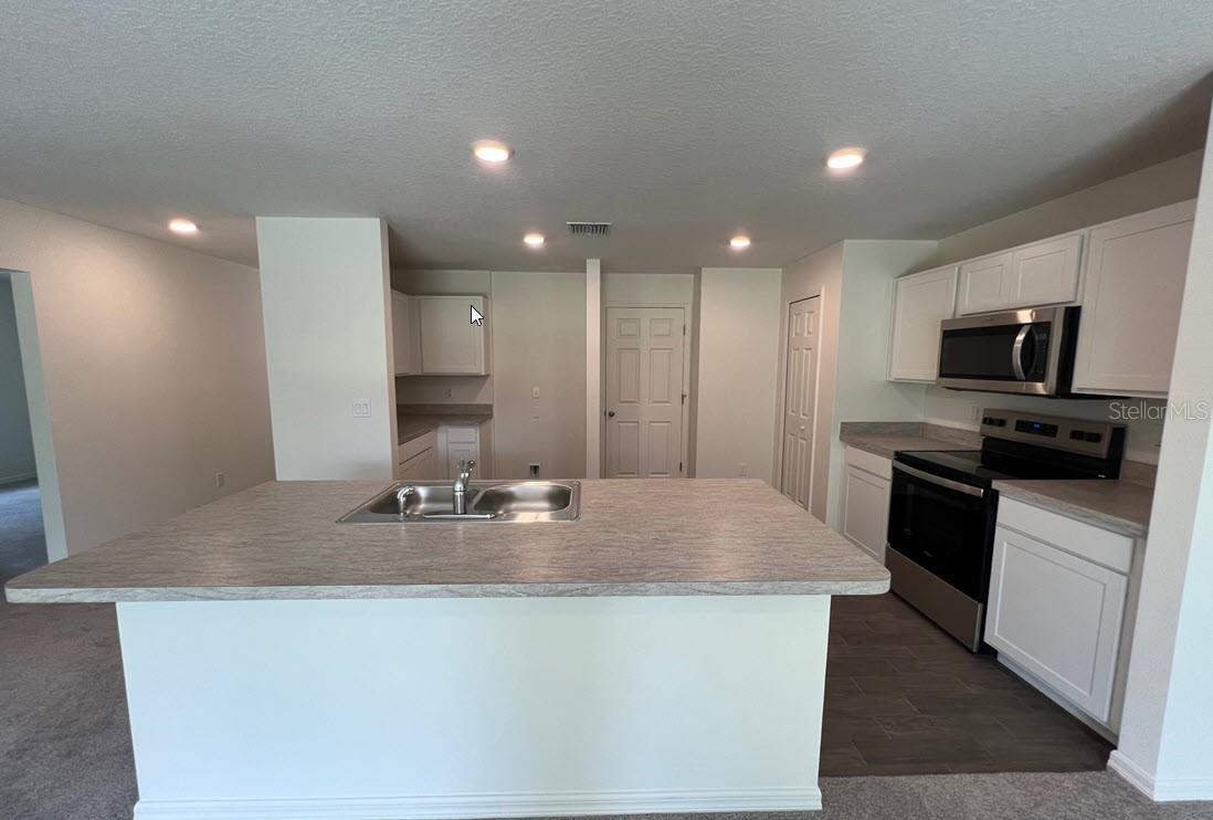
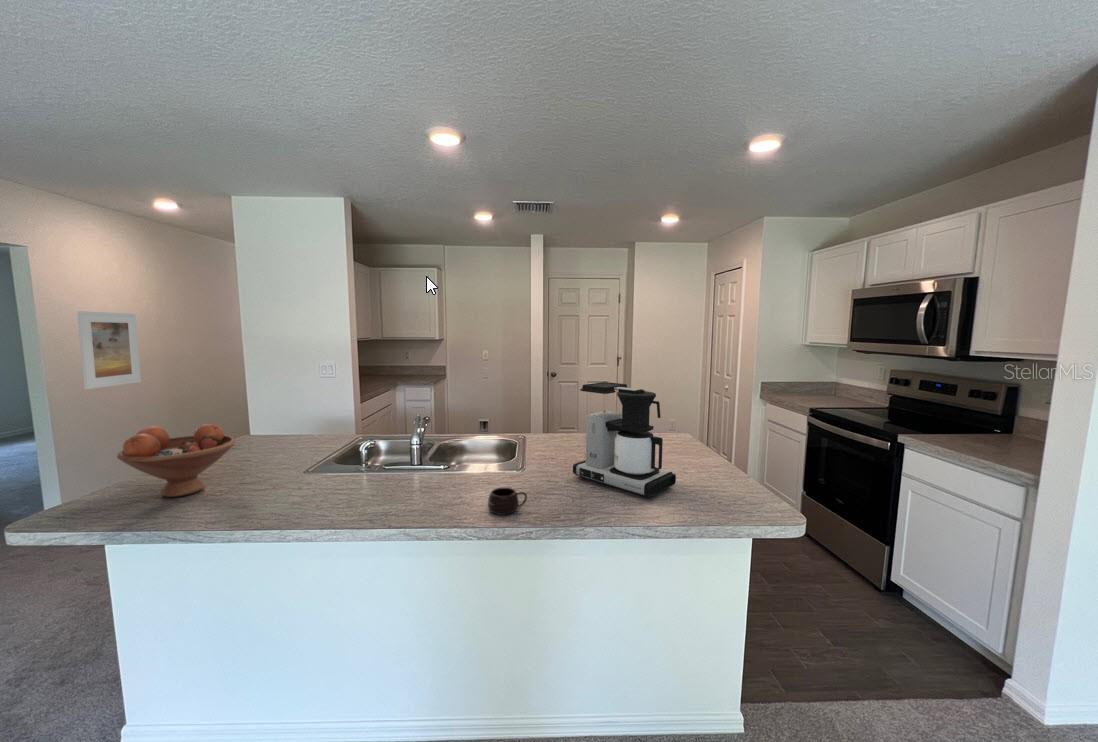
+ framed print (111, 349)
+ mug (507, 500)
+ coffee maker (623, 435)
+ fruit bowl (181, 459)
